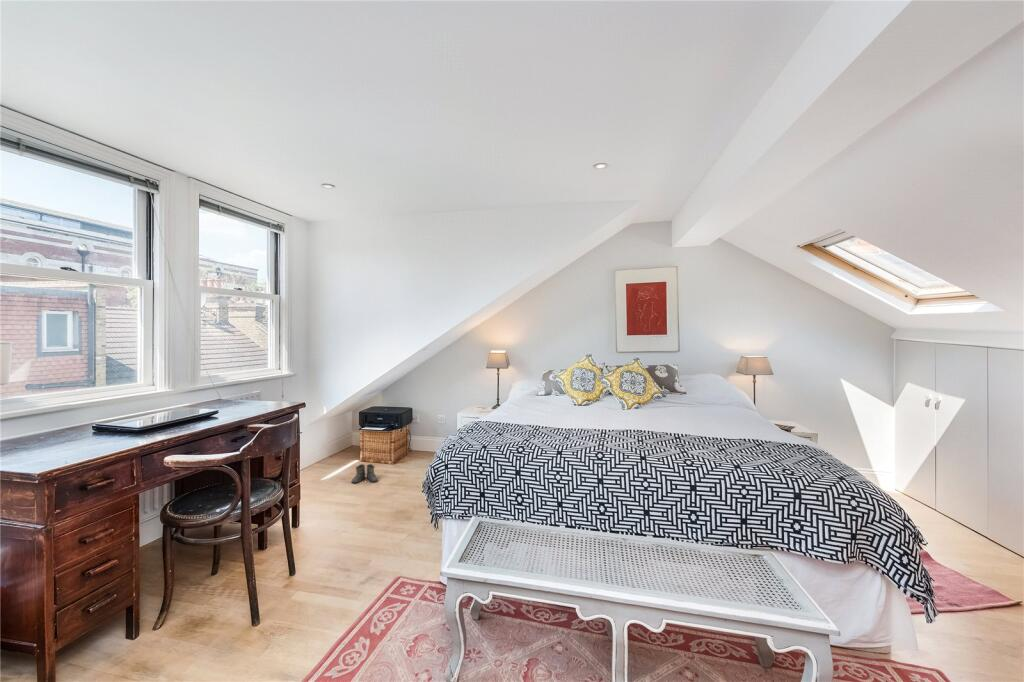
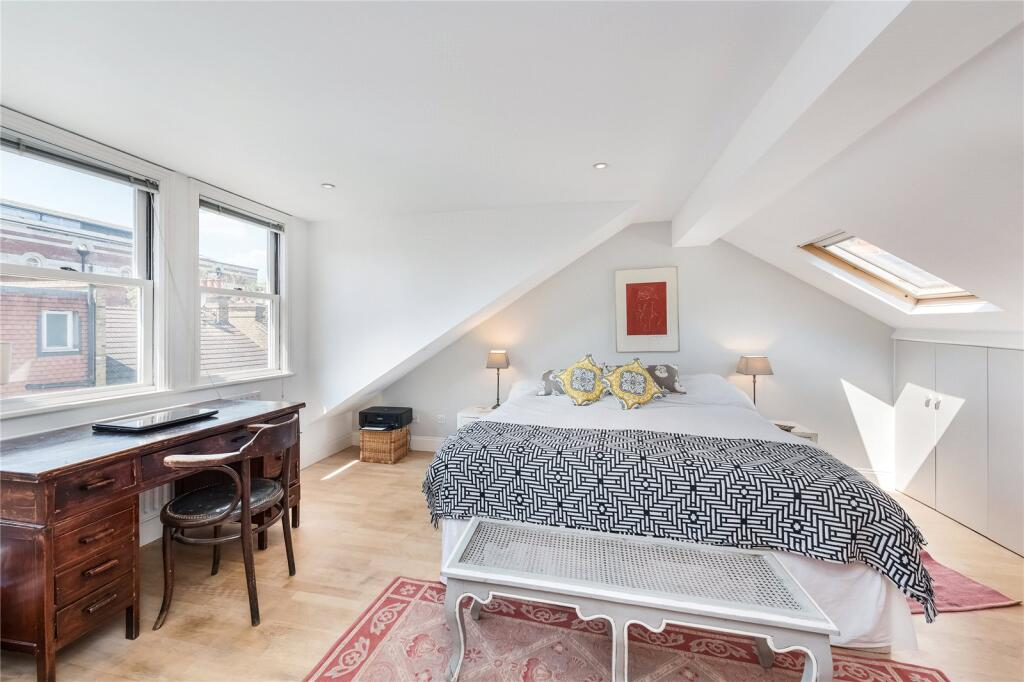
- boots (364, 473)
